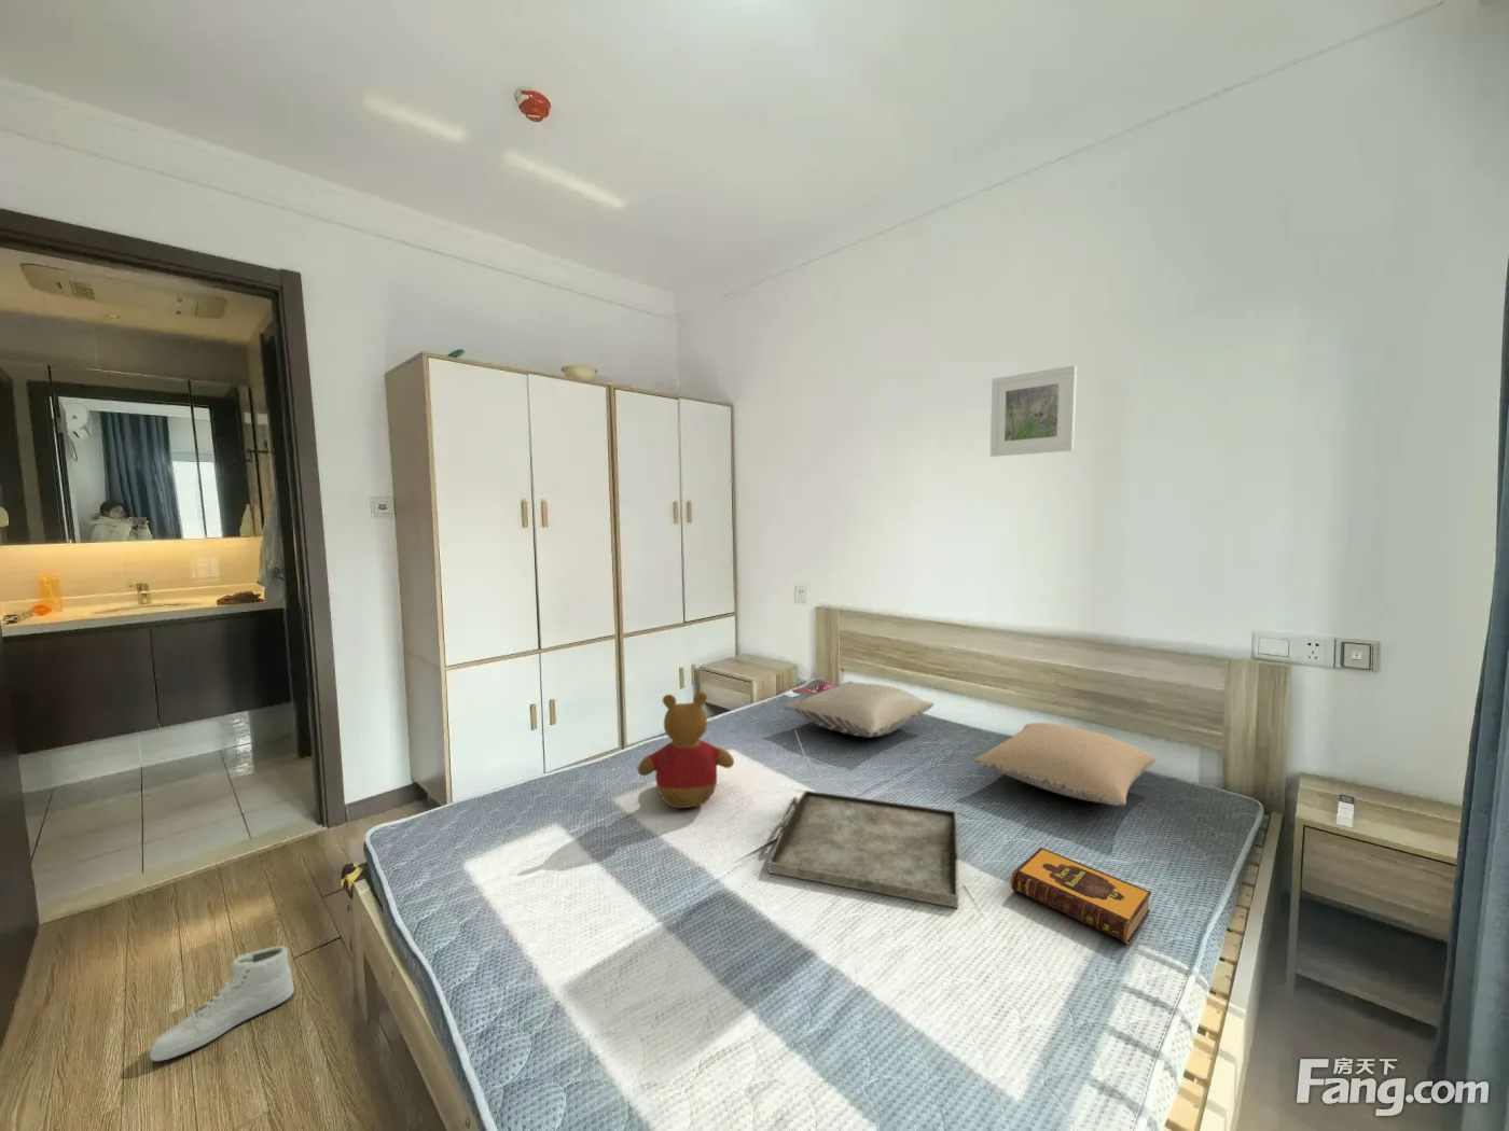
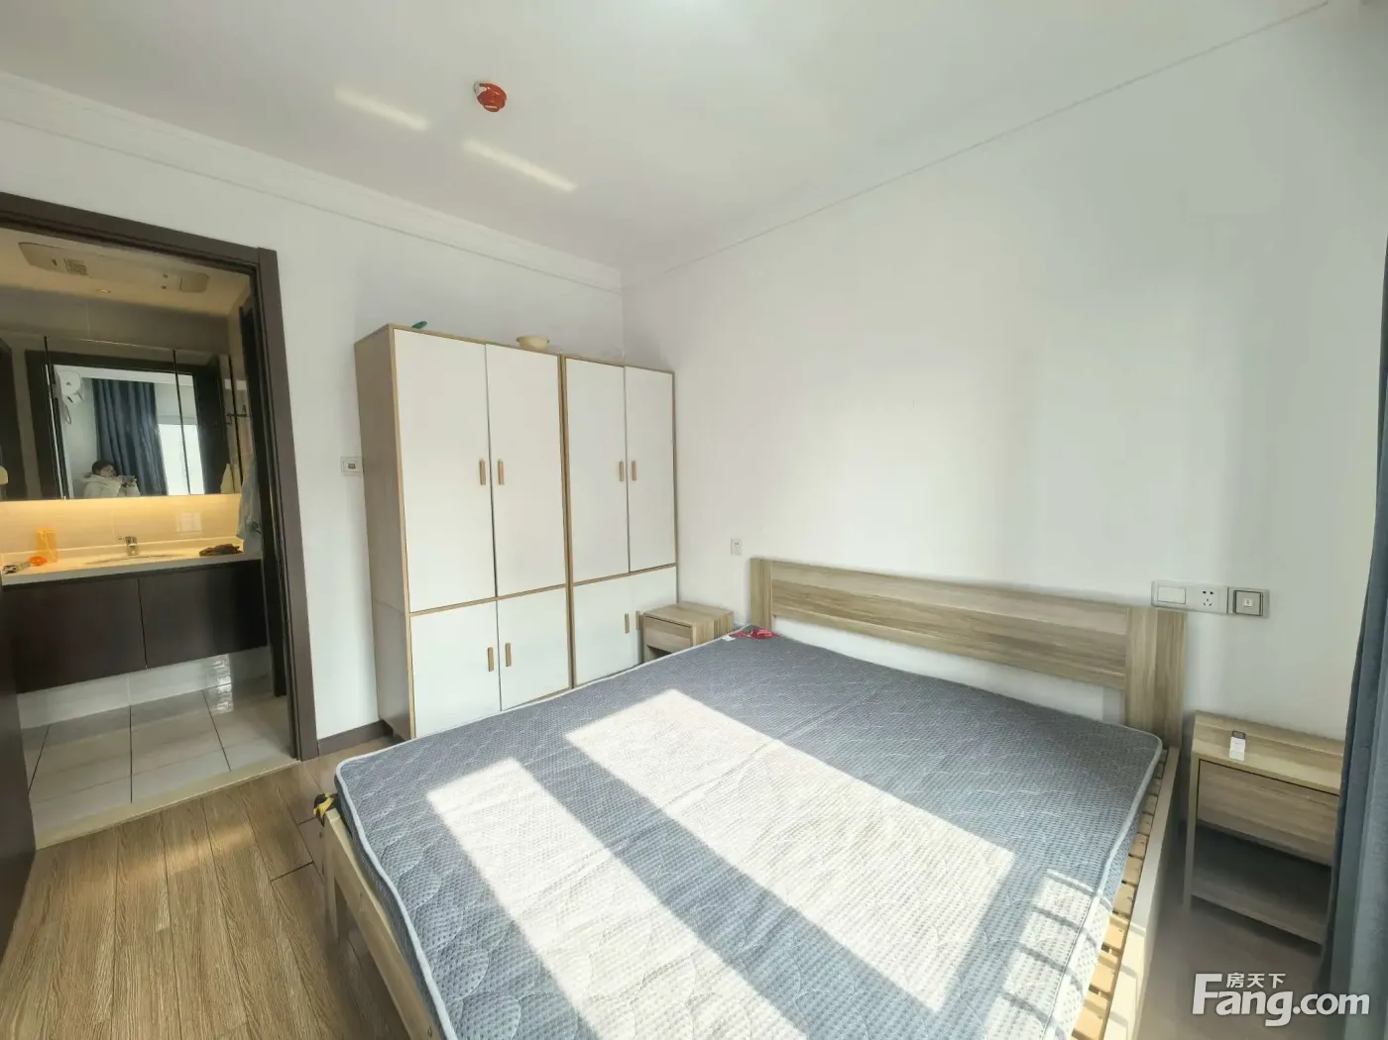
- teddy bear (684, 743)
- sneaker (223, 993)
- hardback book (1078, 892)
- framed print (1030, 412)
- pillow (1066, 759)
- pillow (858, 707)
- serving tray (869, 830)
